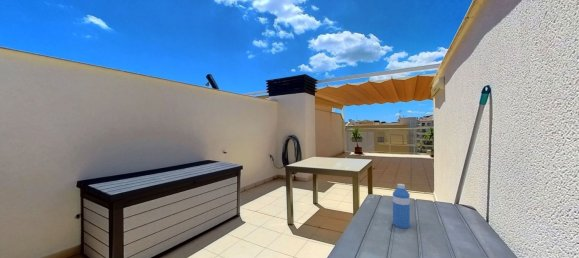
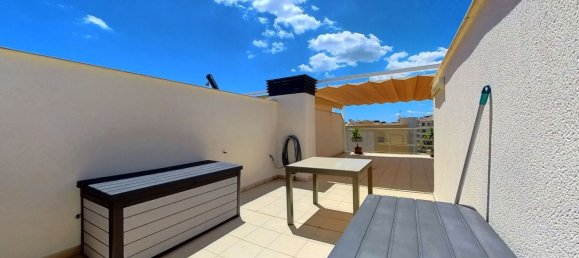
- water bottle (401, 204)
